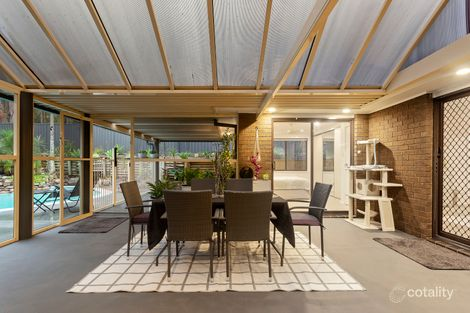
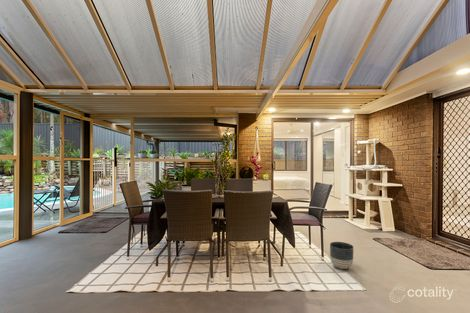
+ planter (341, 256)
